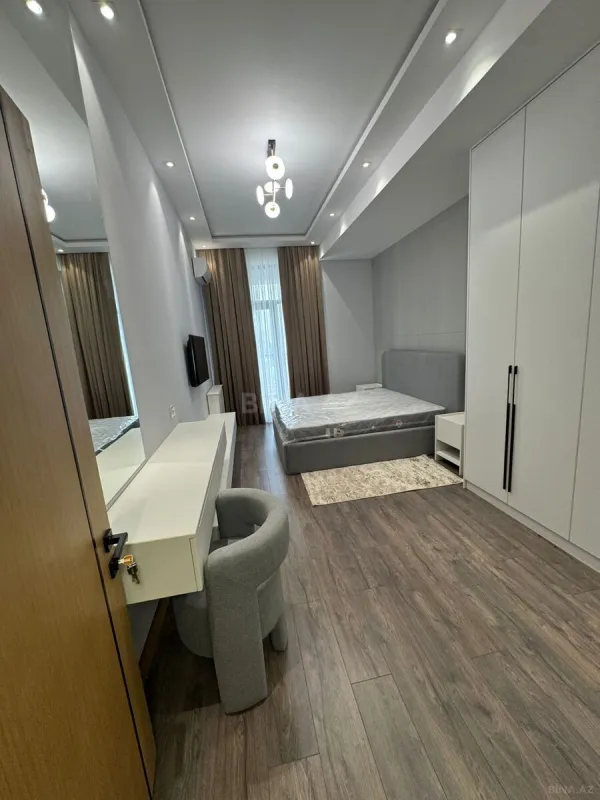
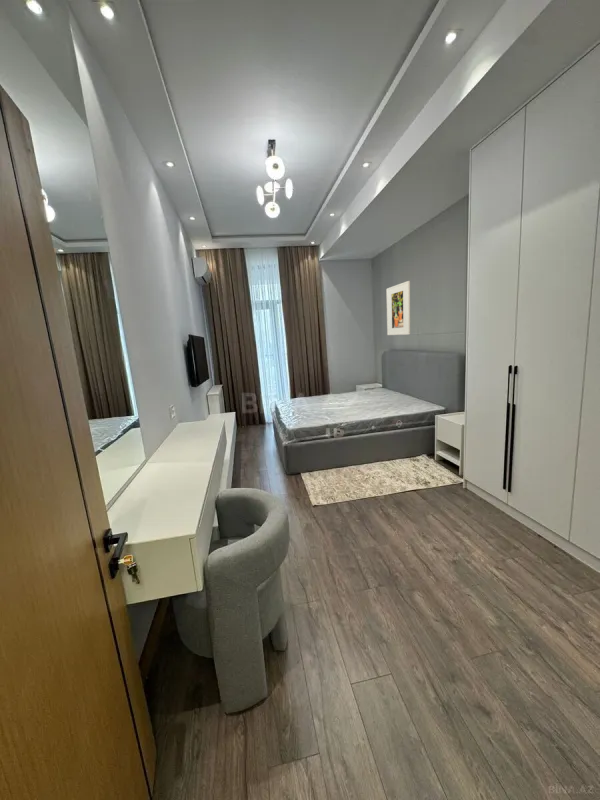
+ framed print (397, 310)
